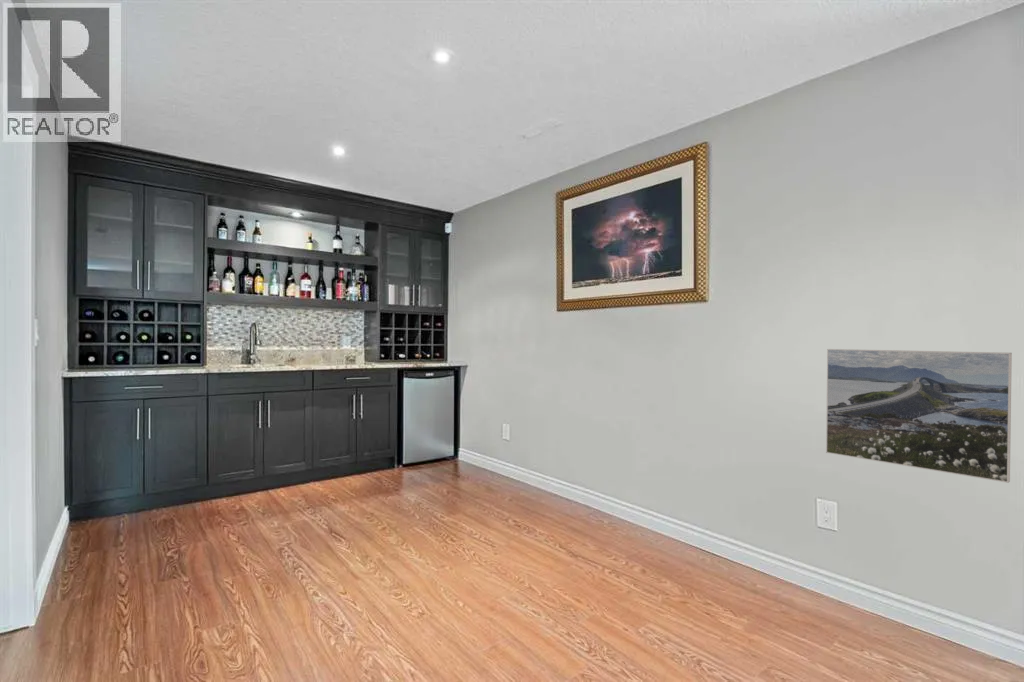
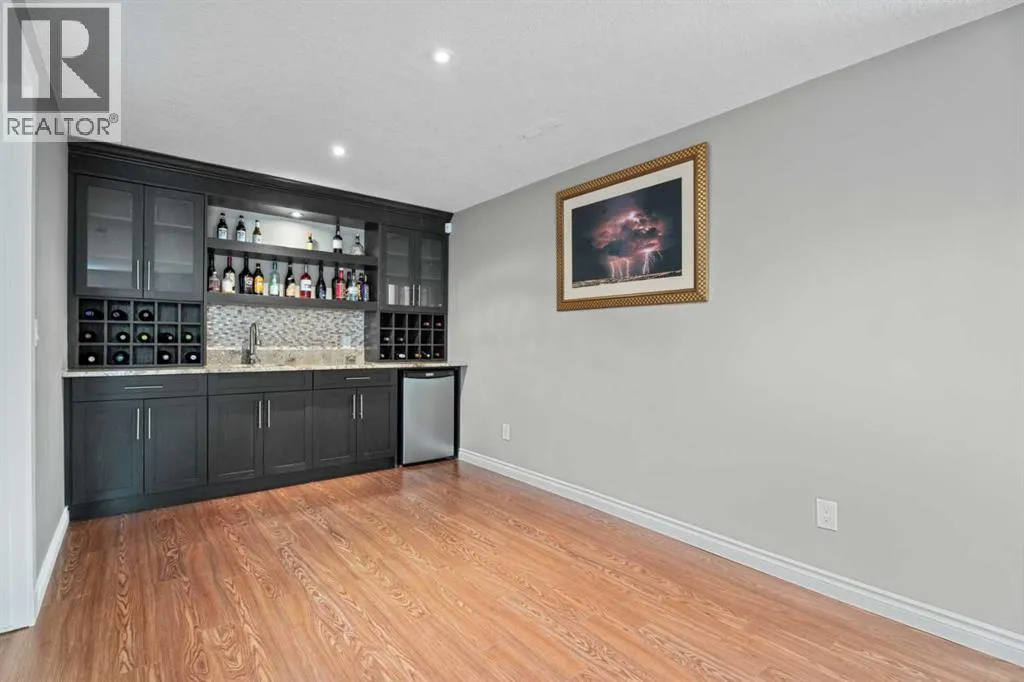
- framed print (908, 408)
